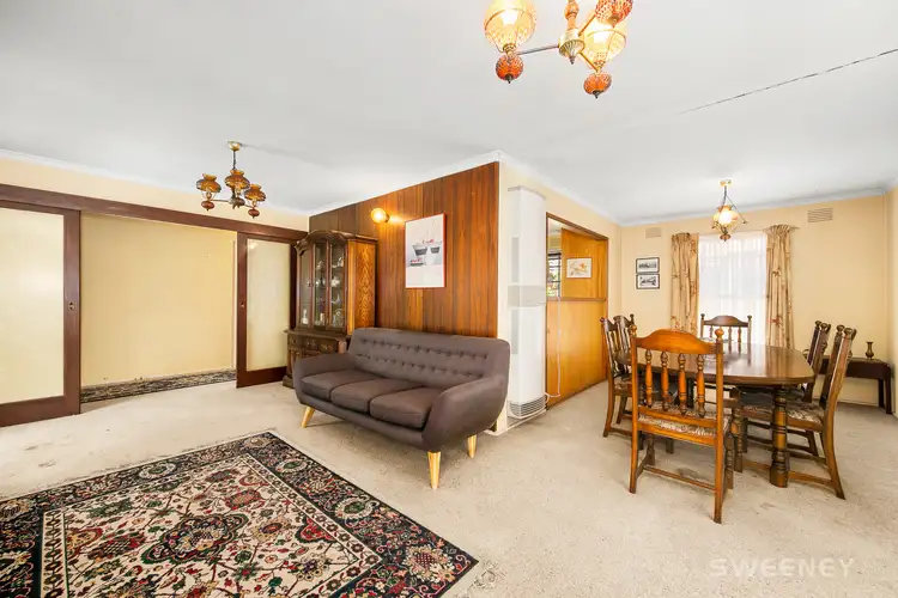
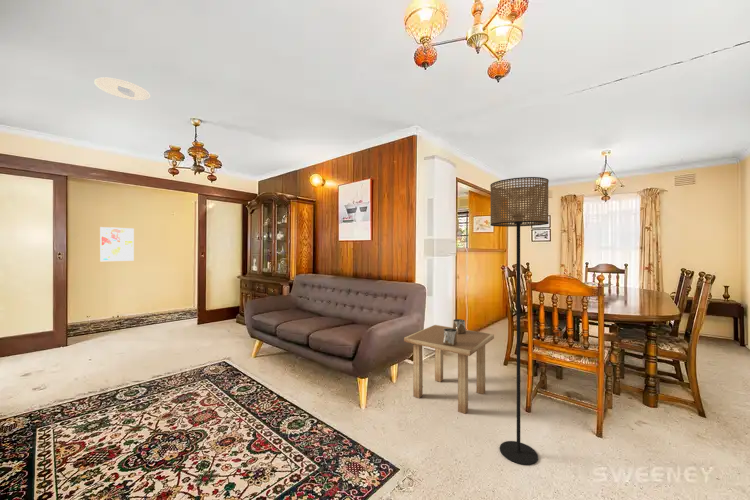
+ side table (453, 352)
+ wall art (117, 244)
+ recessed light (123, 87)
+ floor lamp (518, 318)
